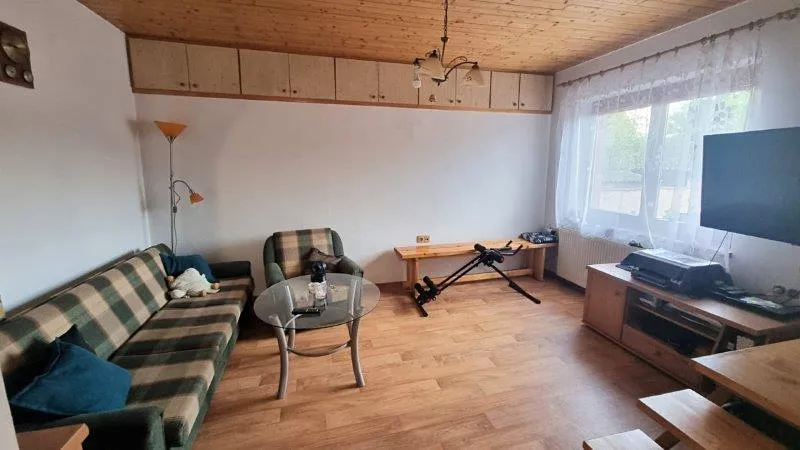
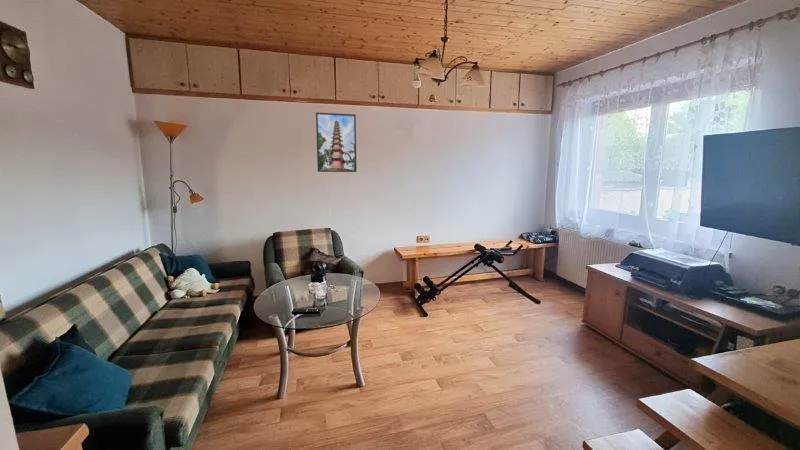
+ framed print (336, 143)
